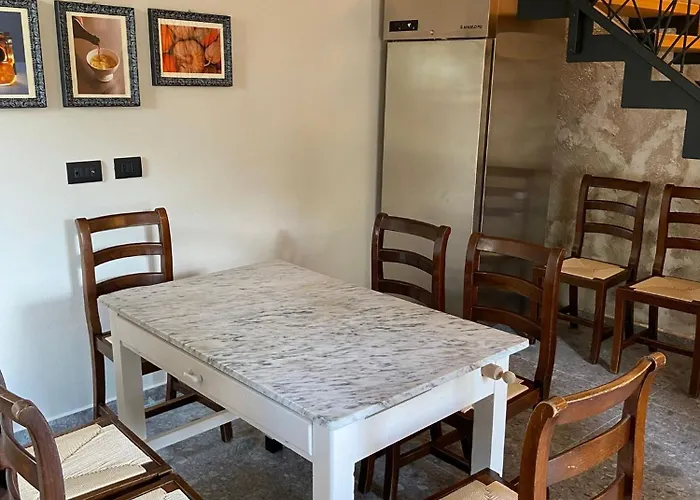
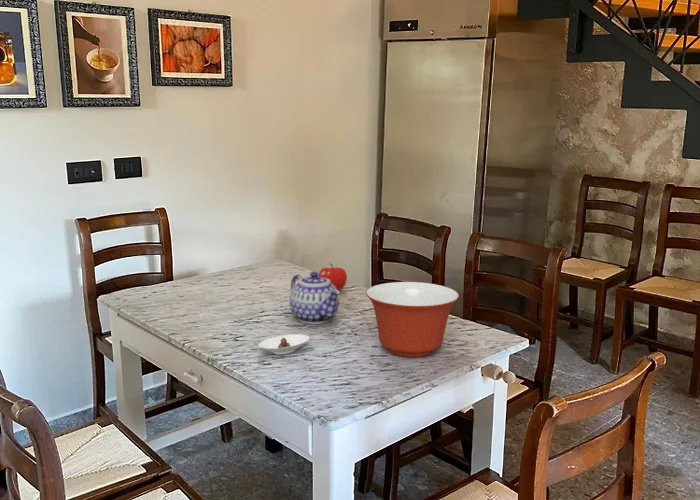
+ fruit (332, 277)
+ saucer (284, 344)
+ mixing bowl (411, 321)
+ teapot (314, 295)
